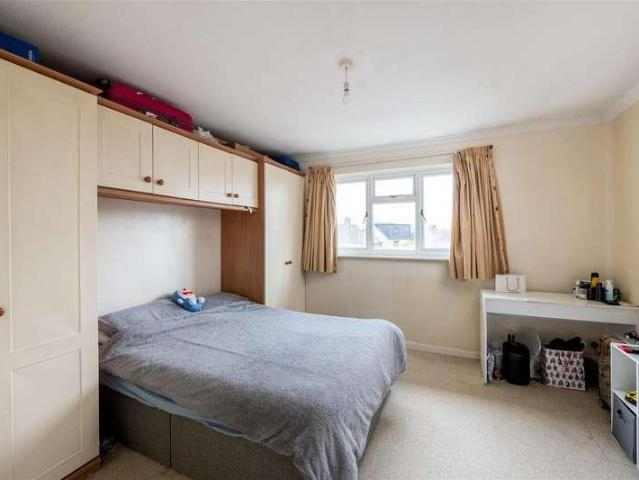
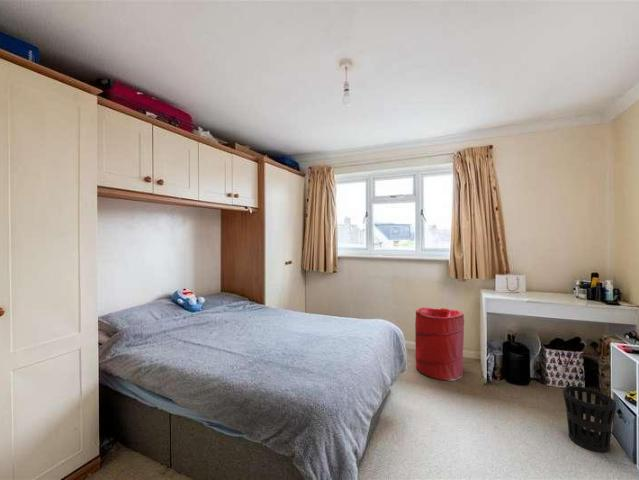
+ wastebasket (588, 418)
+ laundry hamper (439, 339)
